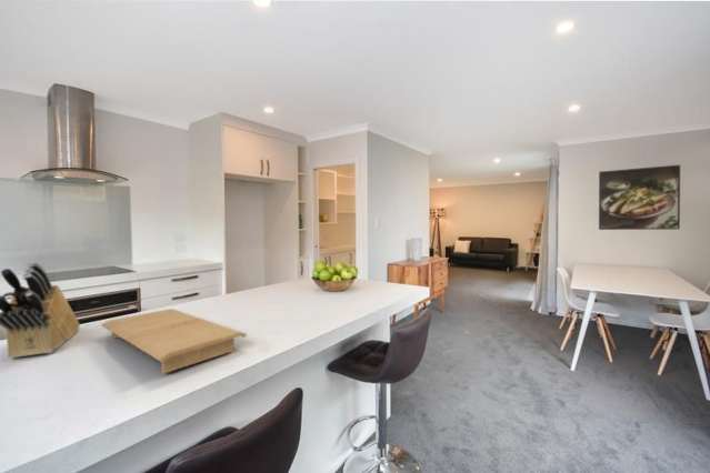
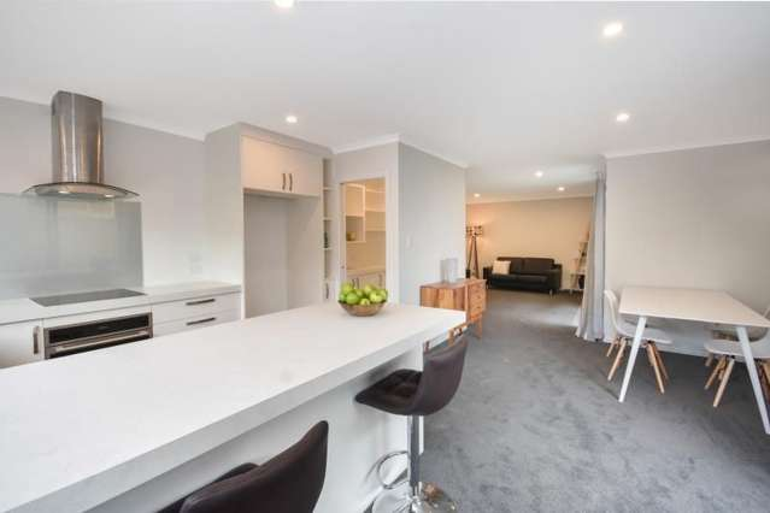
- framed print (637, 199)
- knife block (40, 304)
- cutting board (170, 334)
